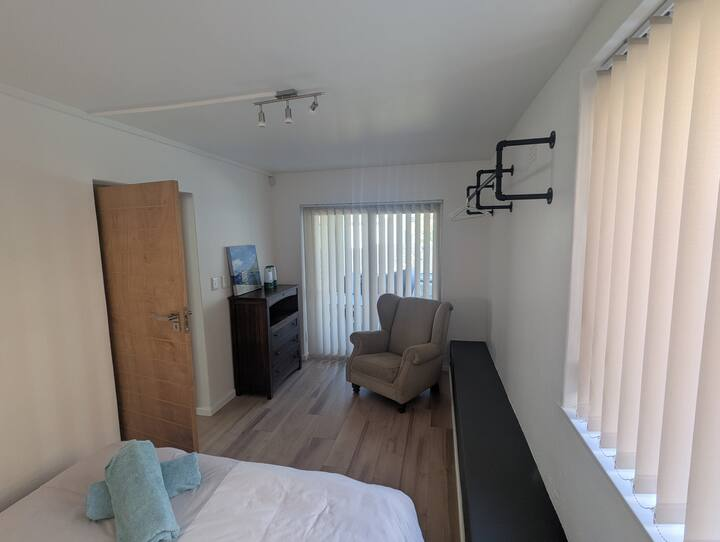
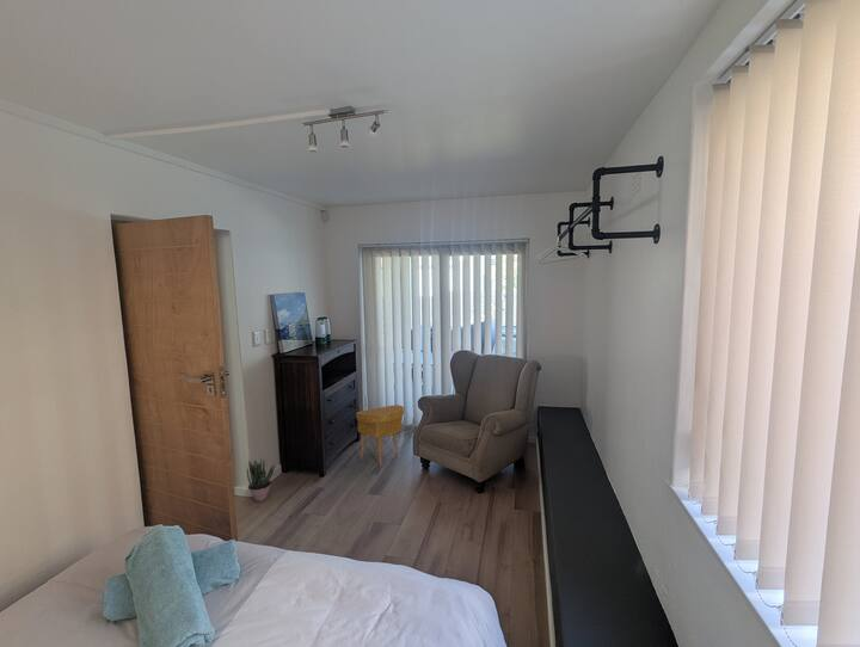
+ side table (380, 432)
+ potted plant (260, 477)
